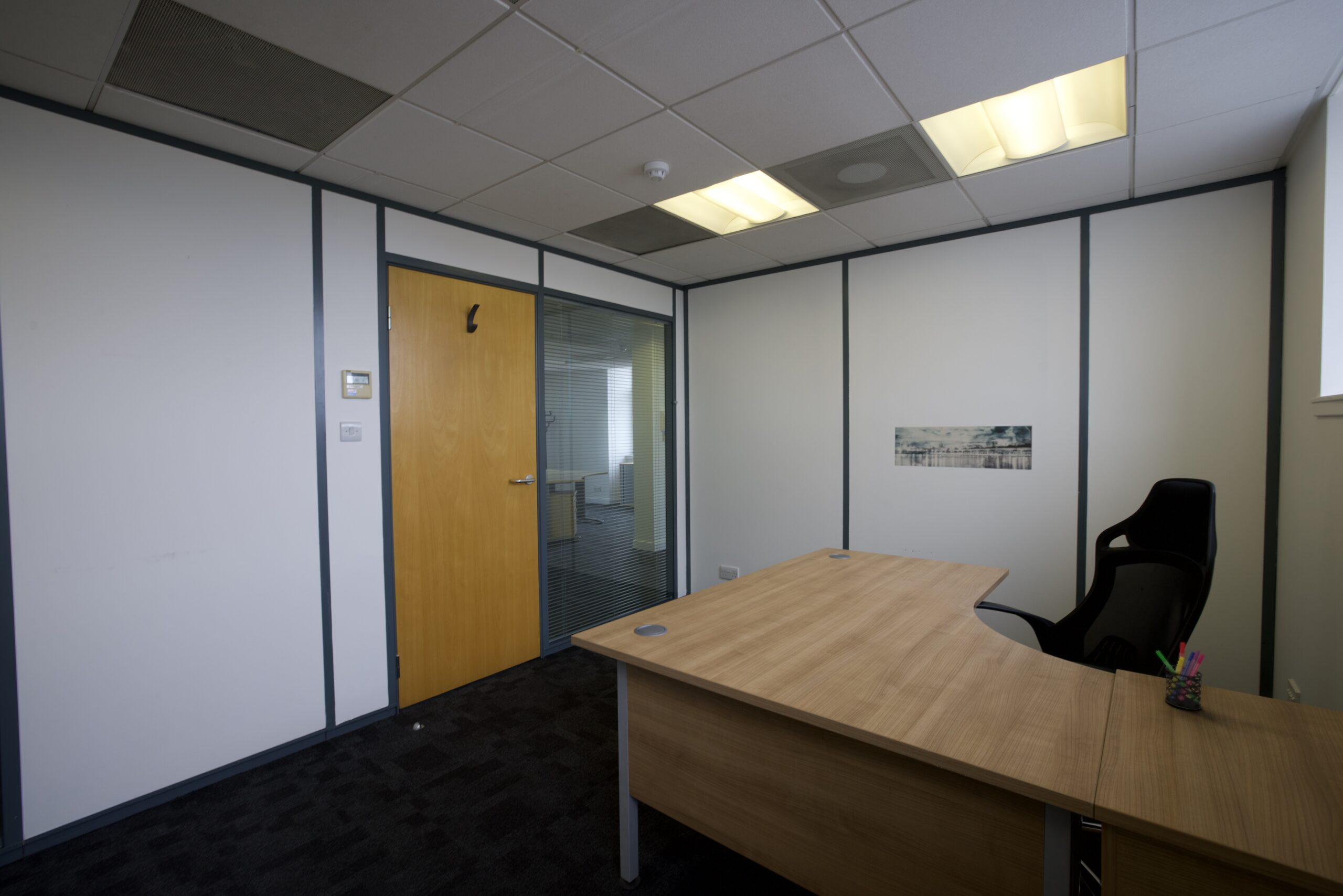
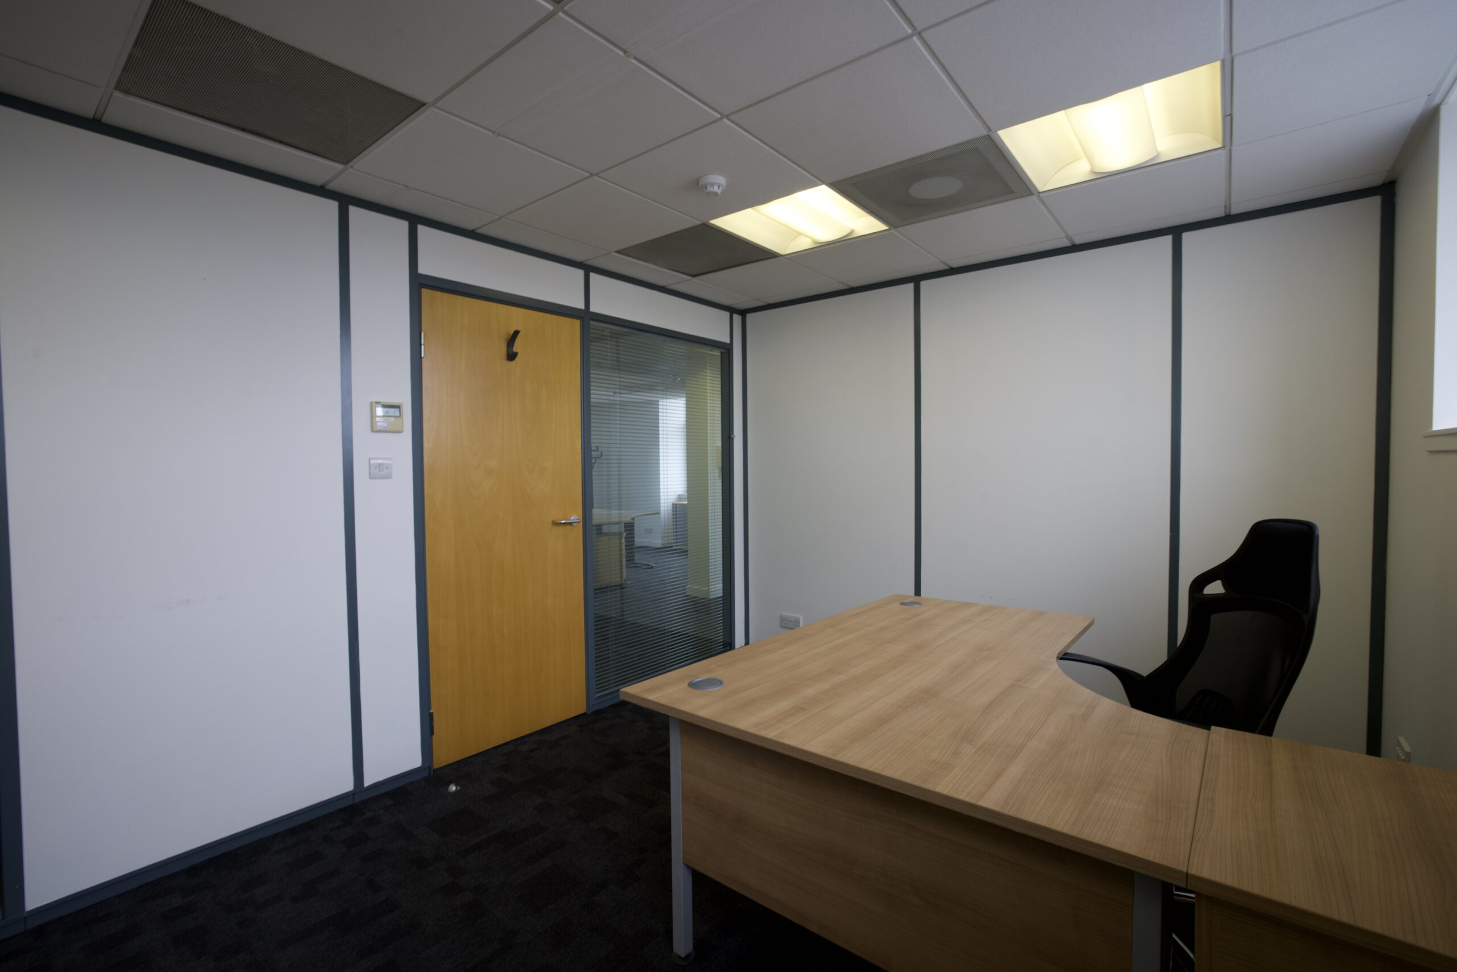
- pen holder (1179, 674)
- wall art (959, 447)
